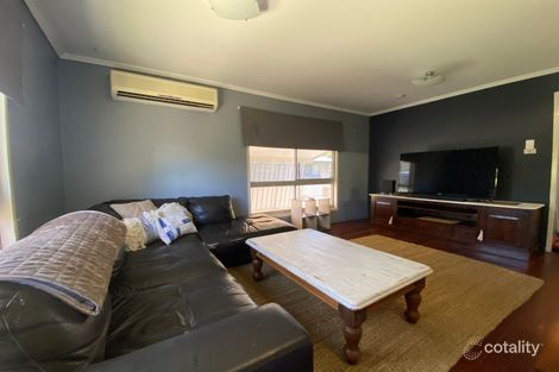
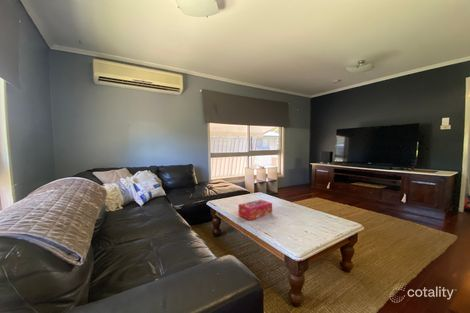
+ tissue box (255, 208)
